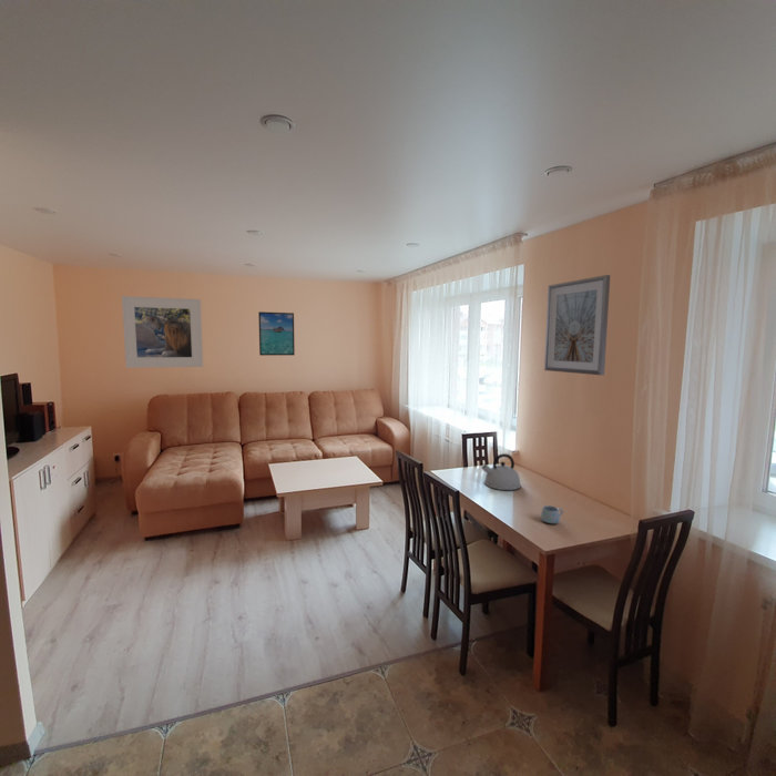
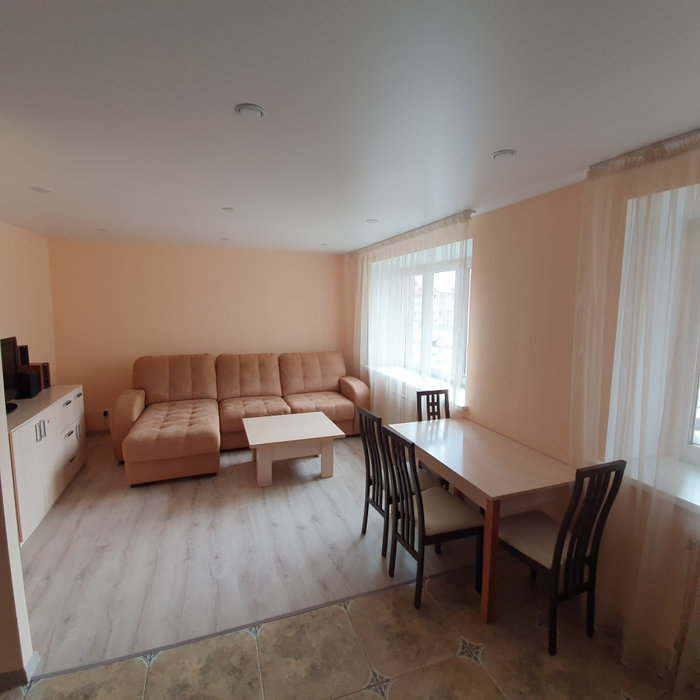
- mug (552, 514)
- picture frame (573, 327)
- kettle (501, 469)
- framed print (163, 333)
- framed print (276, 334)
